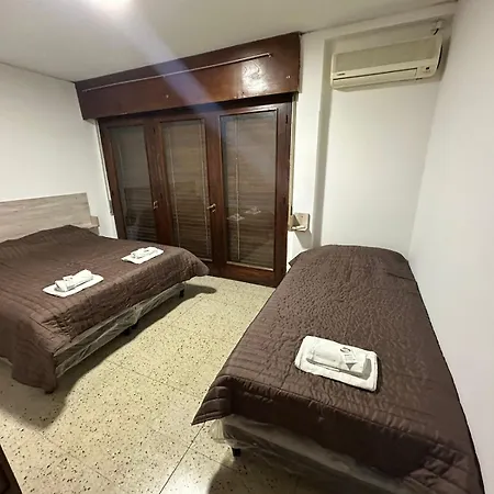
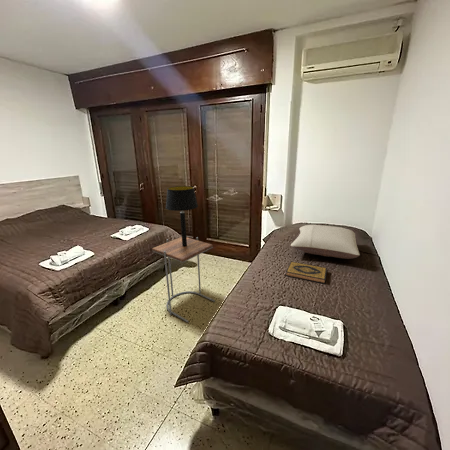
+ table lamp (182, 217)
+ hardback book (306, 271)
+ side table (182, 262)
+ pillow (324, 240)
